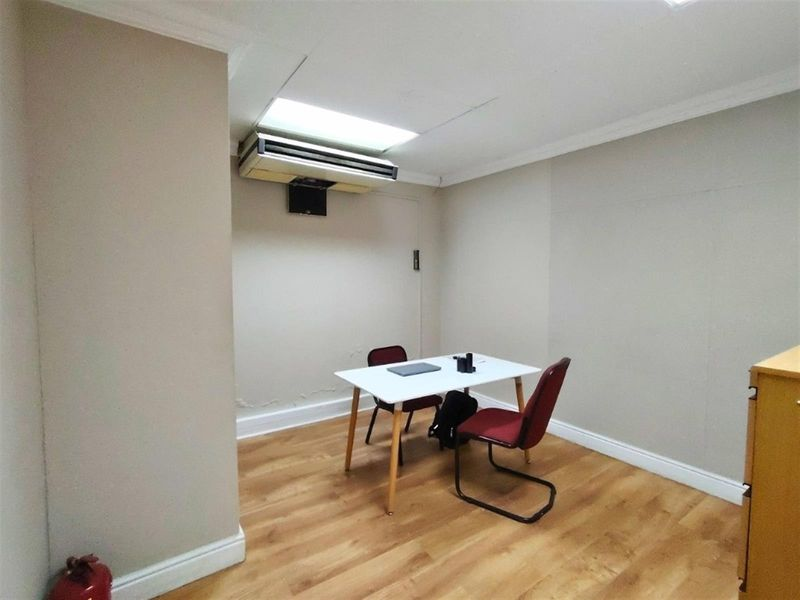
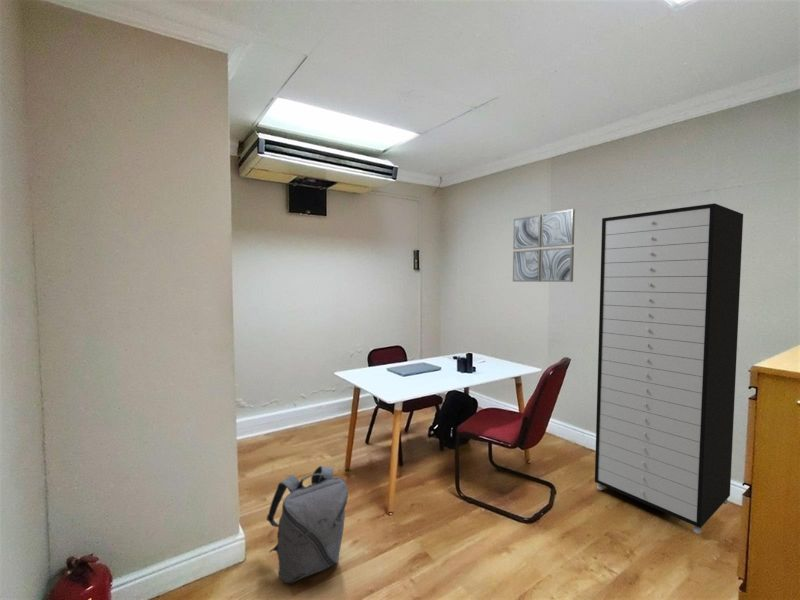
+ storage cabinet (664, 359)
+ wall art (541, 249)
+ backpack (308, 517)
